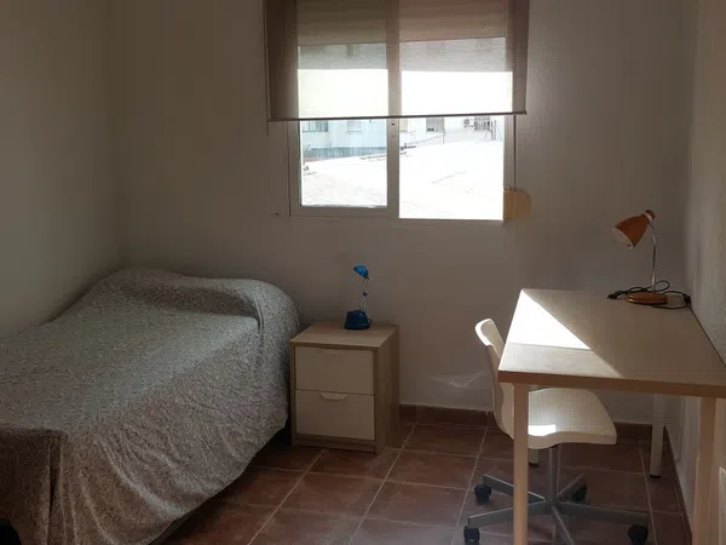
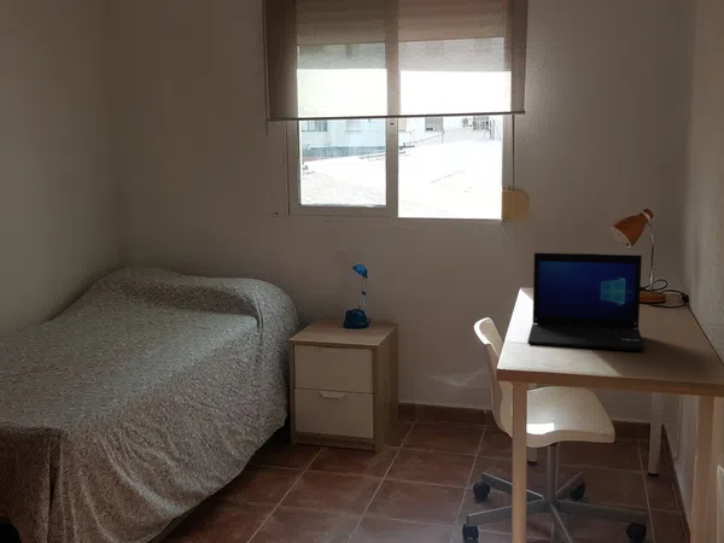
+ laptop (585, 298)
